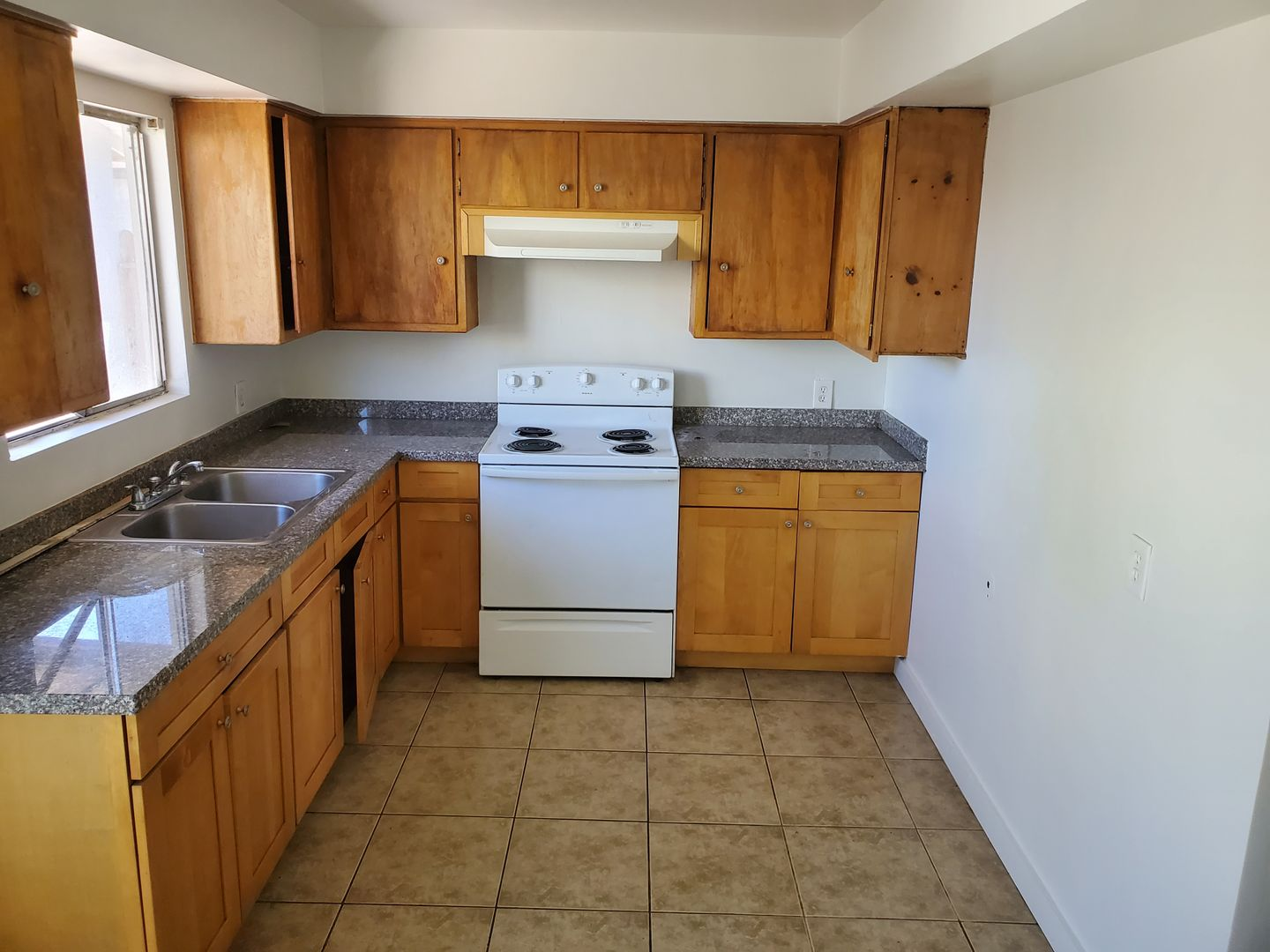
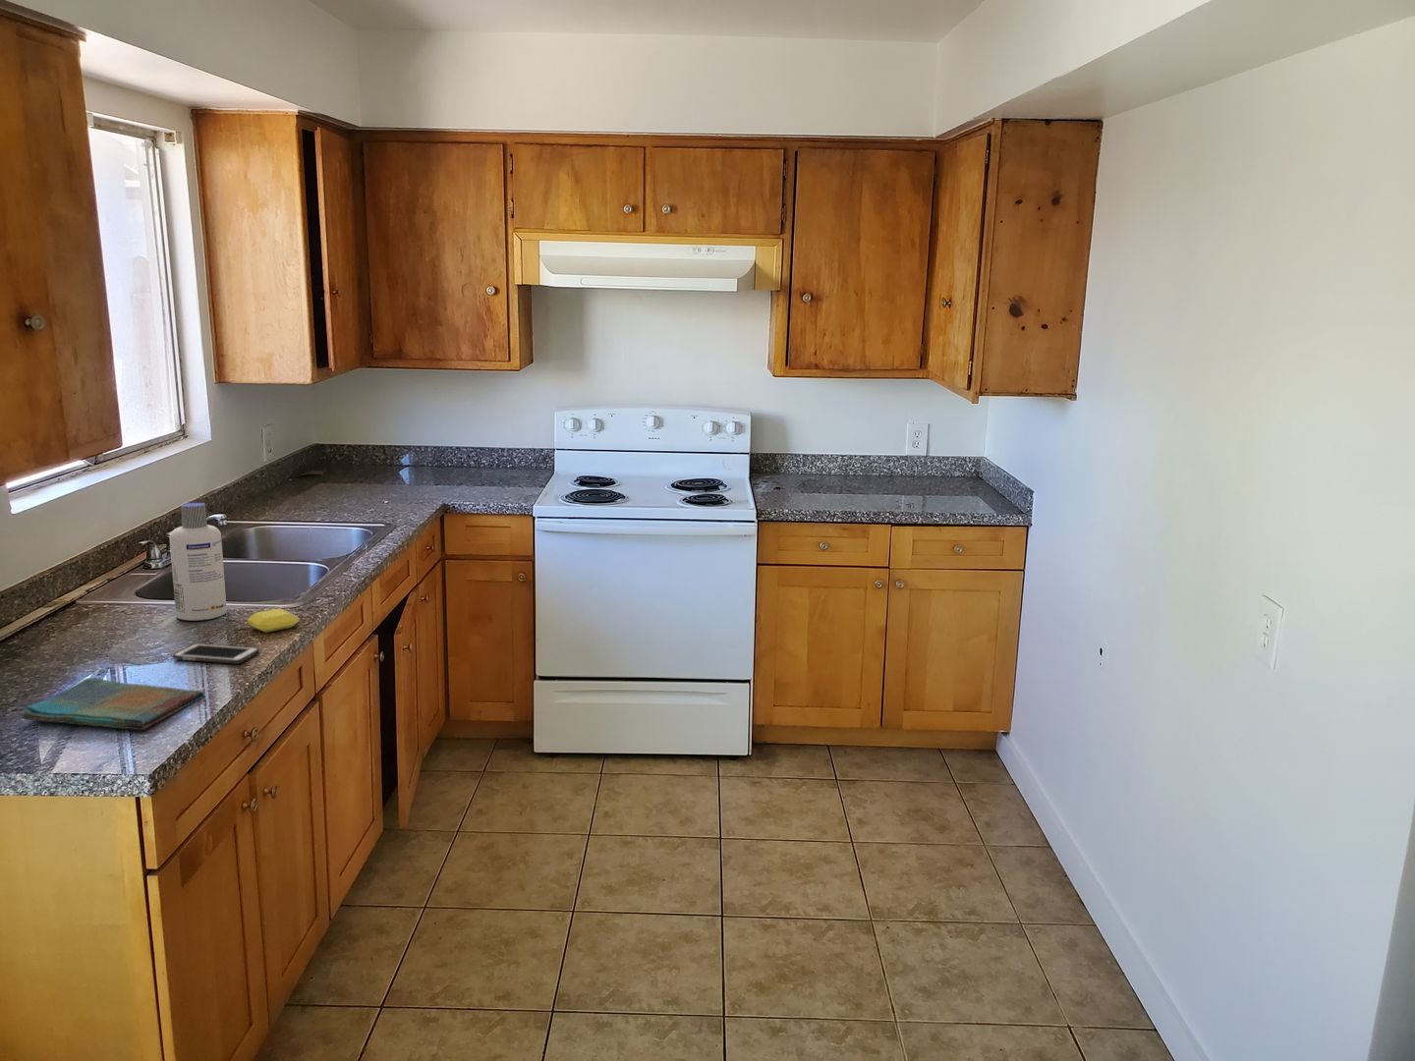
+ dish towel (115, 702)
+ screw cap bottle (196, 559)
+ soap bar (273, 620)
+ cell phone (216, 653)
